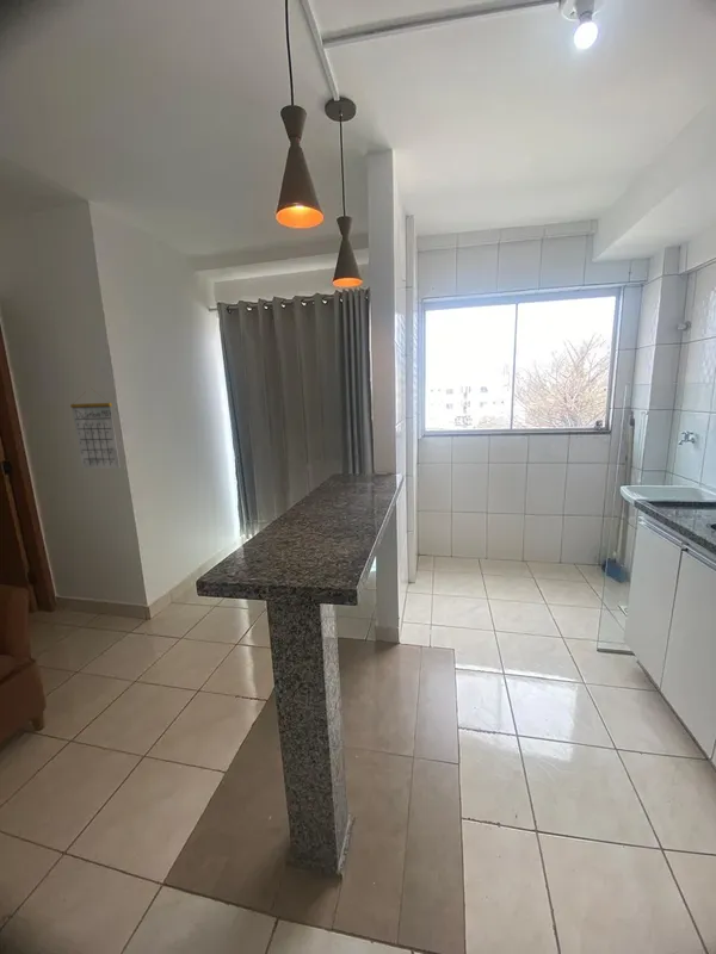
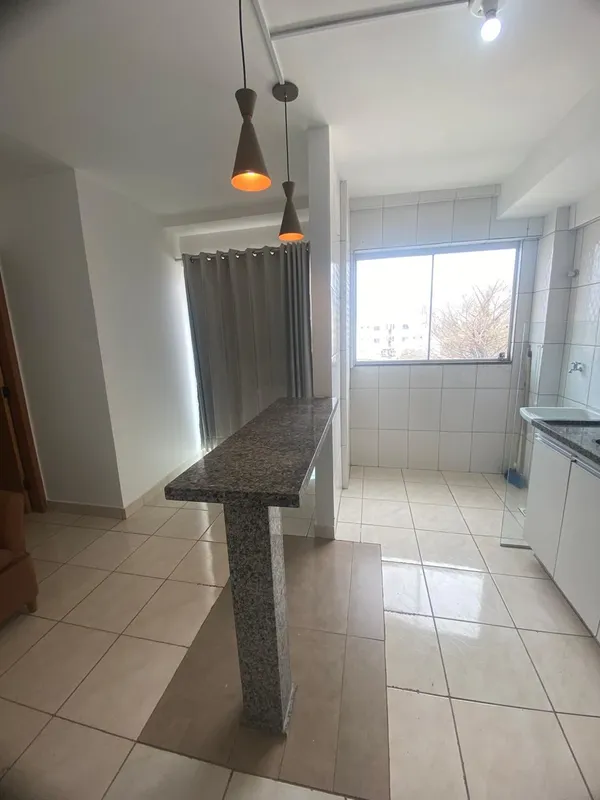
- calendar (94, 428)
